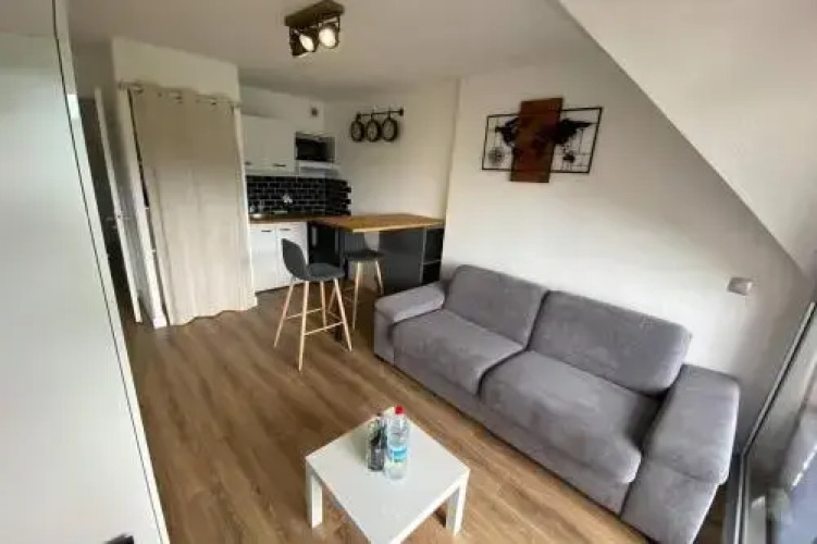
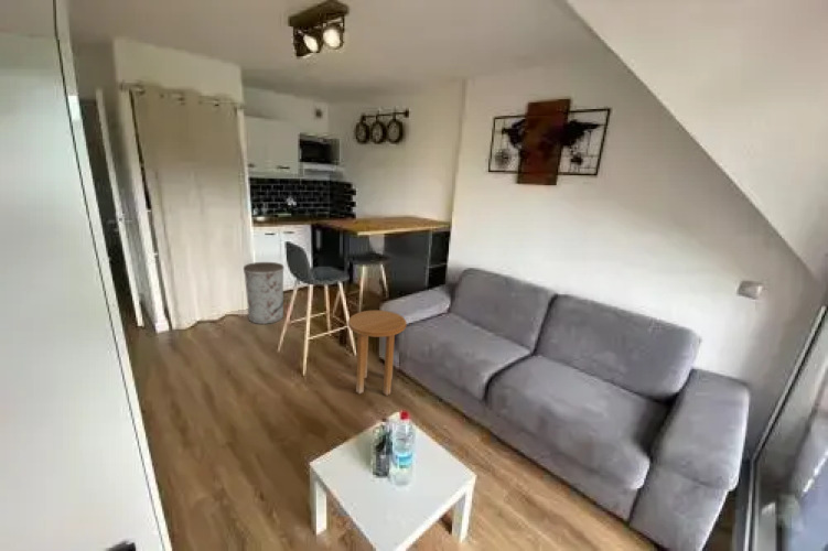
+ side table (367, 353)
+ trash can (265, 291)
